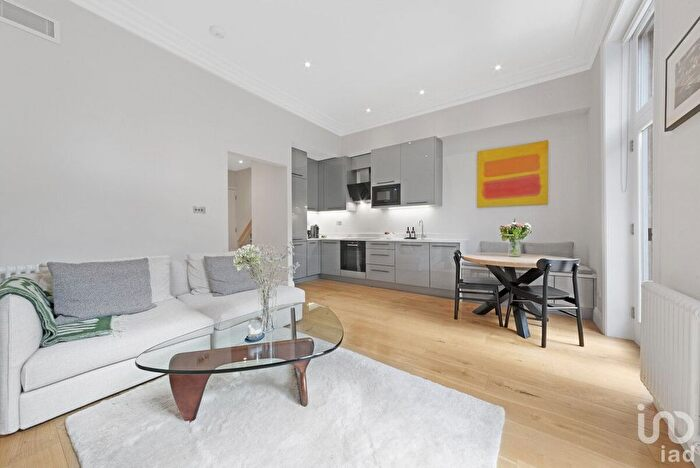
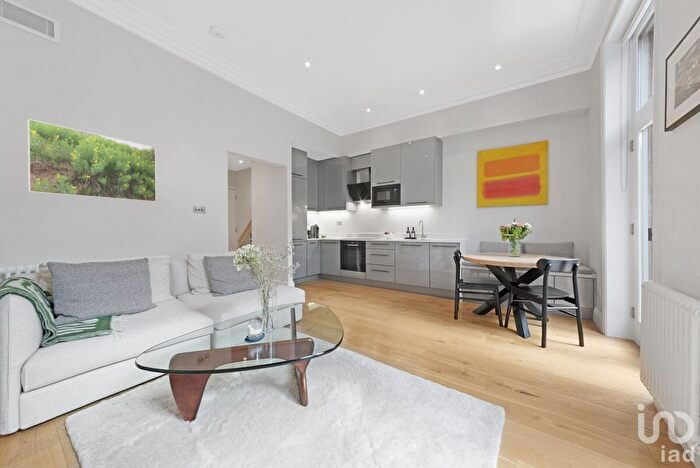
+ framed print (101, 166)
